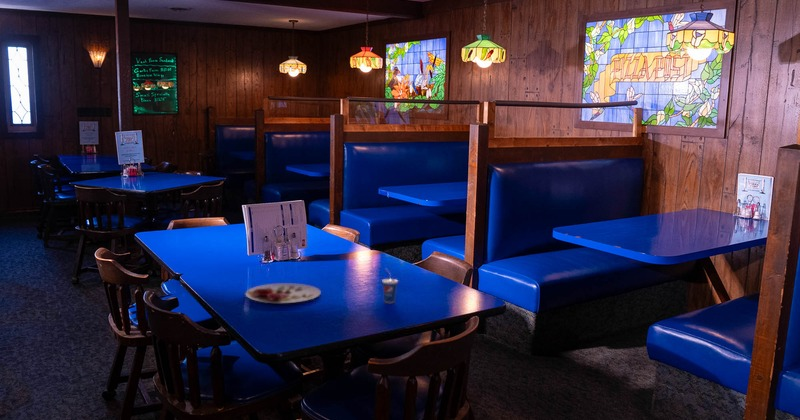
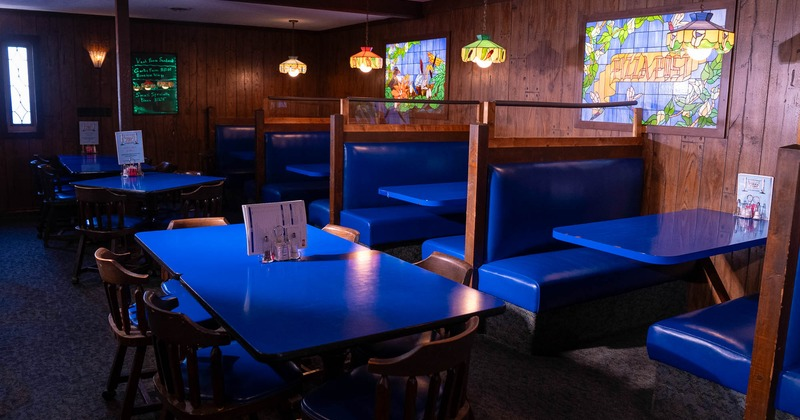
- plate (283, 292)
- cup (389, 285)
